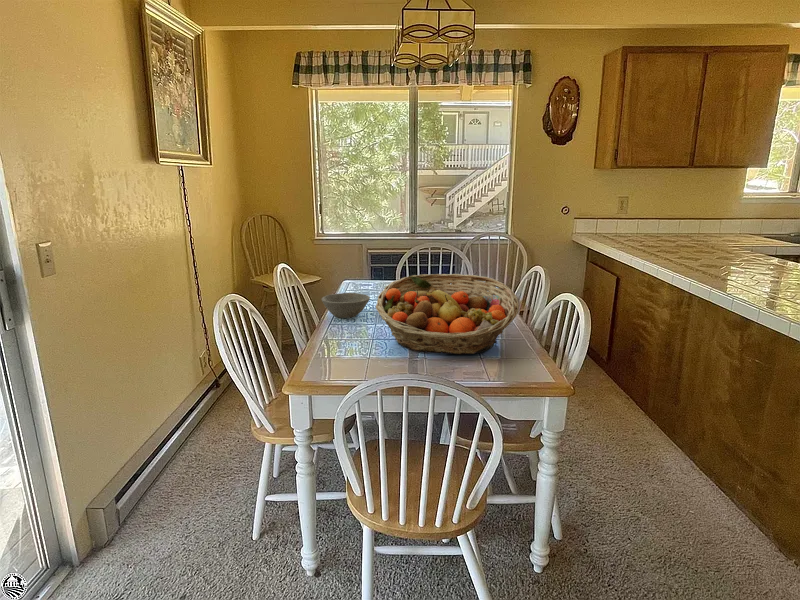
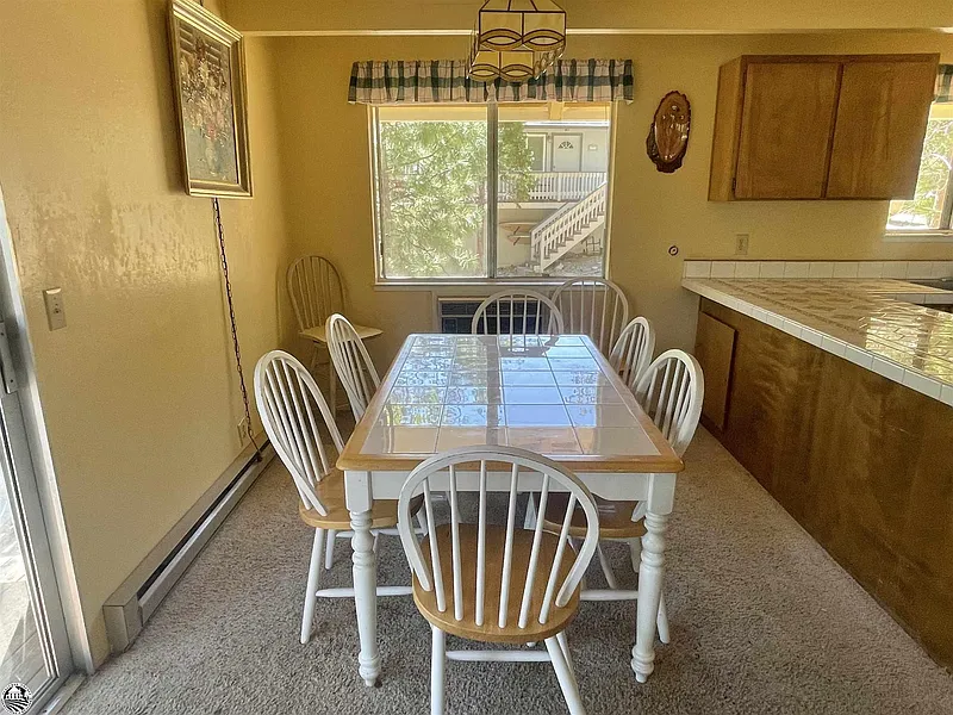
- bowl (346, 306)
- fruit basket (446, 311)
